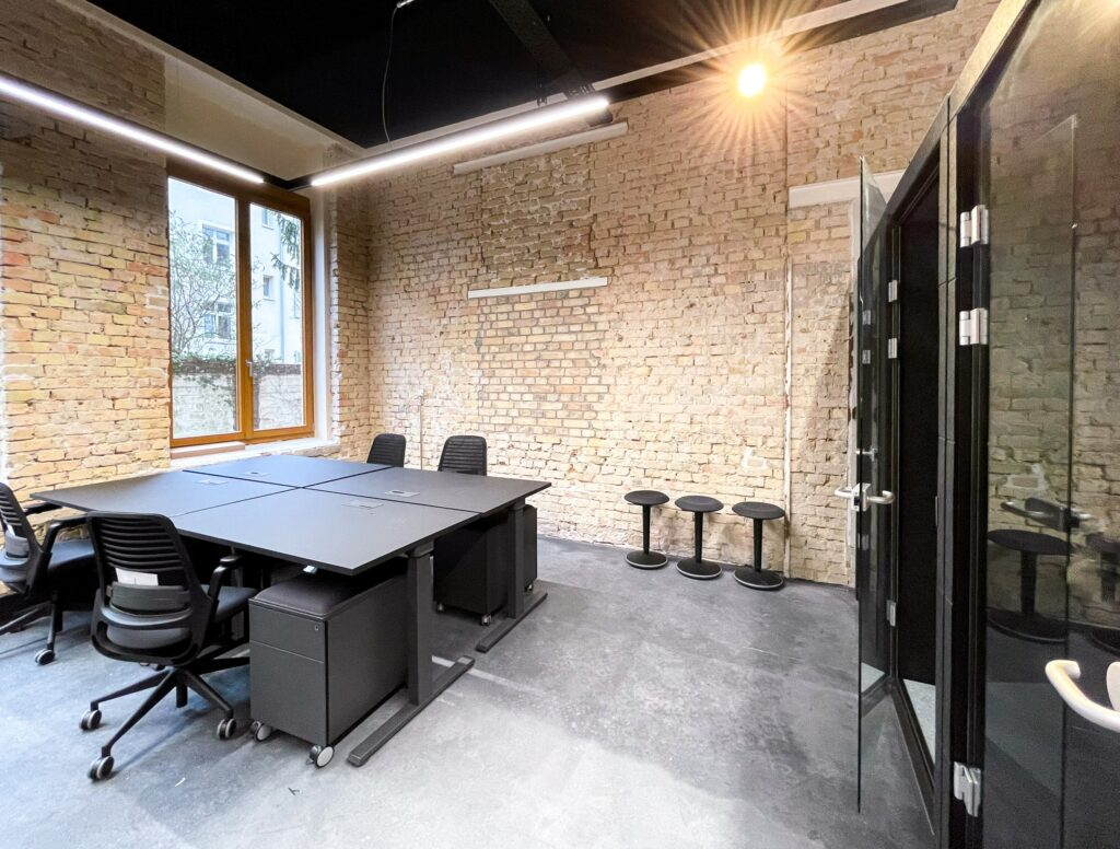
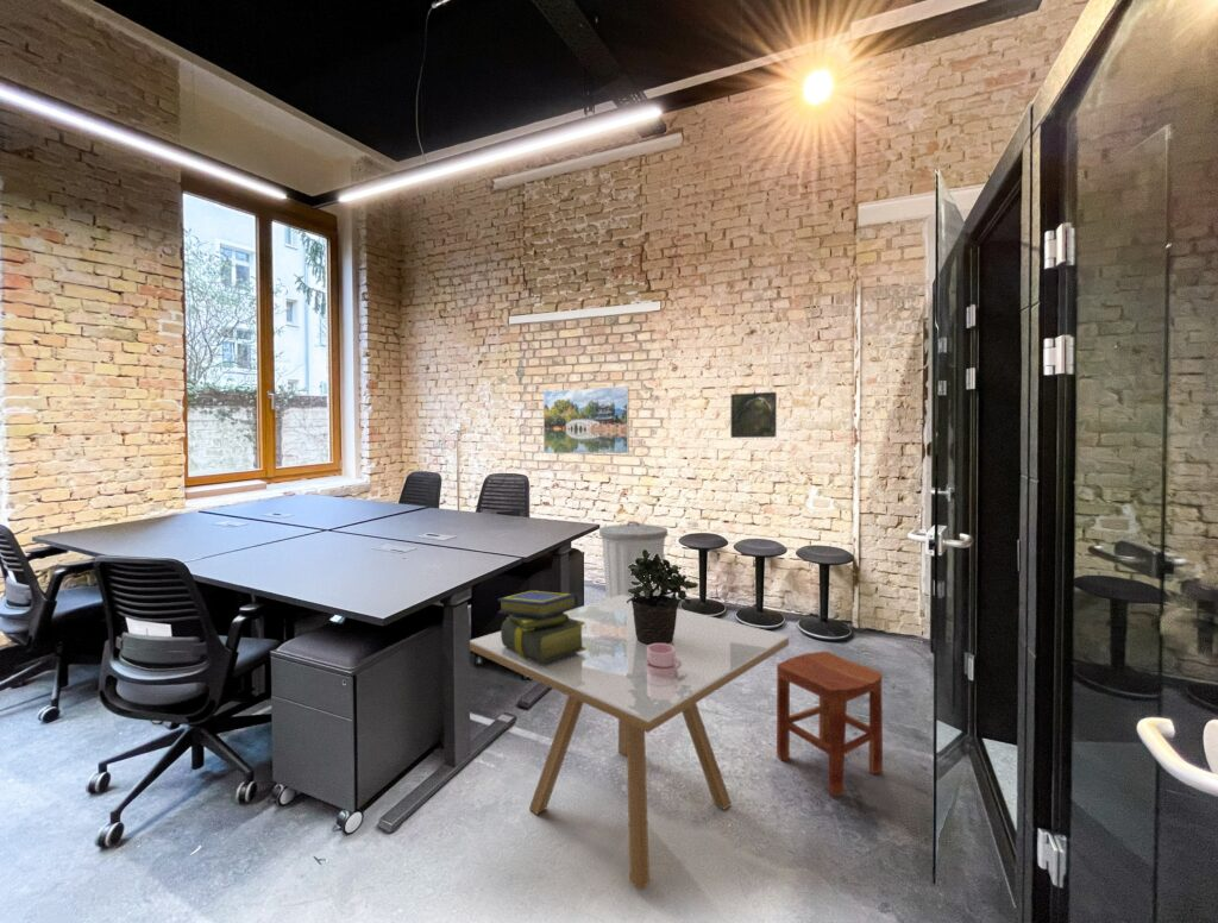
+ potted plant (652, 594)
+ stack of books (538, 621)
+ trash can (633, 561)
+ dining table (630, 722)
+ stool (829, 716)
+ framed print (584, 421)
+ mug (664, 660)
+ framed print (753, 415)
